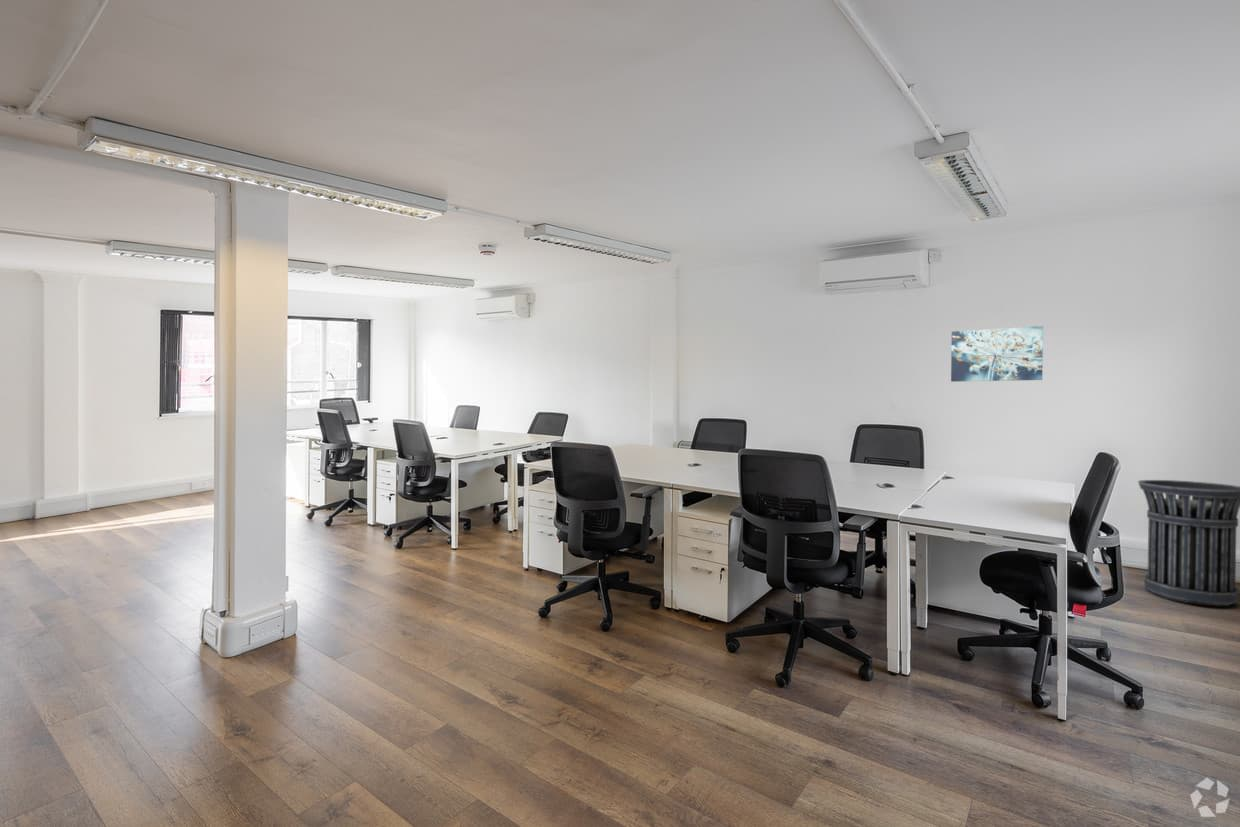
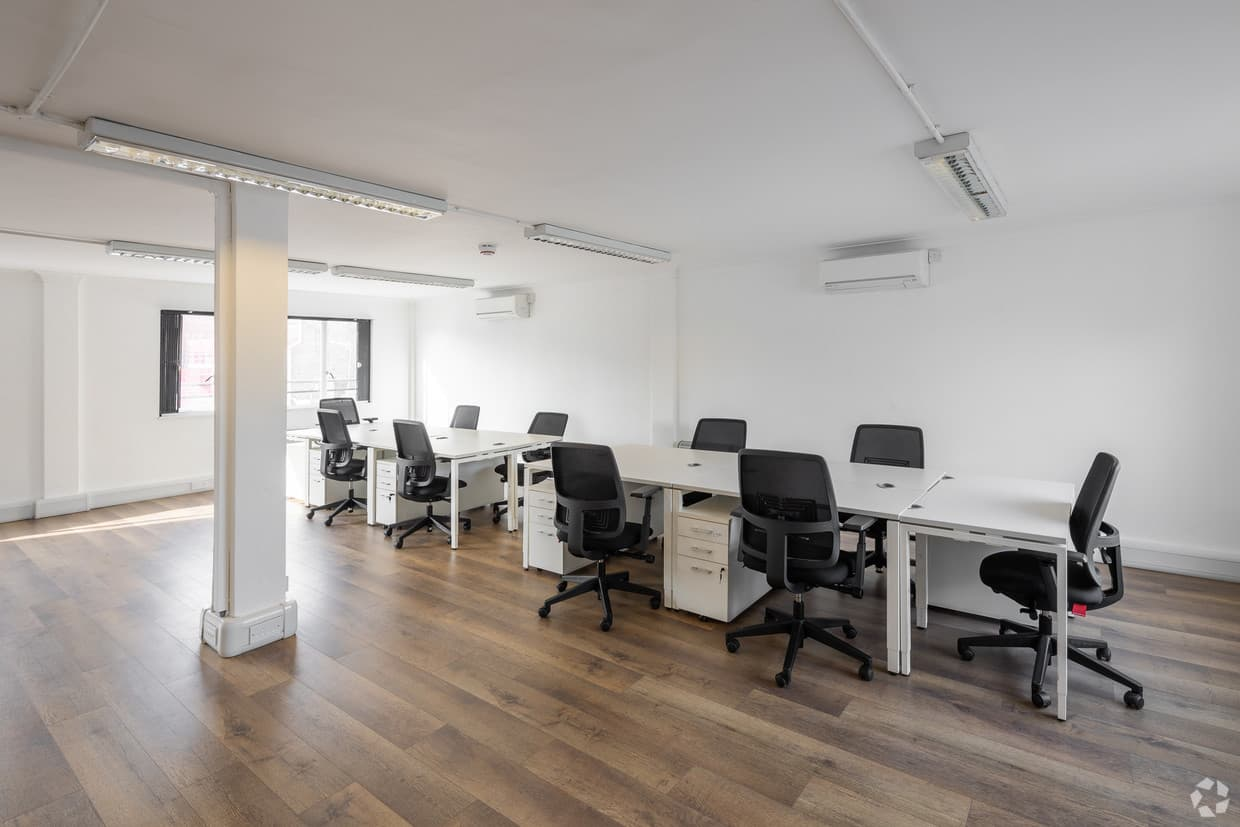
- trash can (1190, 540)
- wall art (995, 355)
